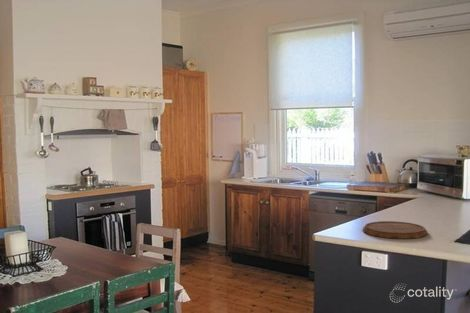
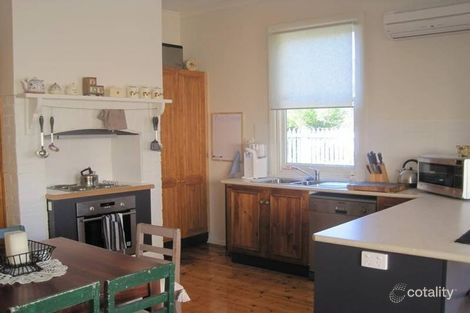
- cutting board (394, 229)
